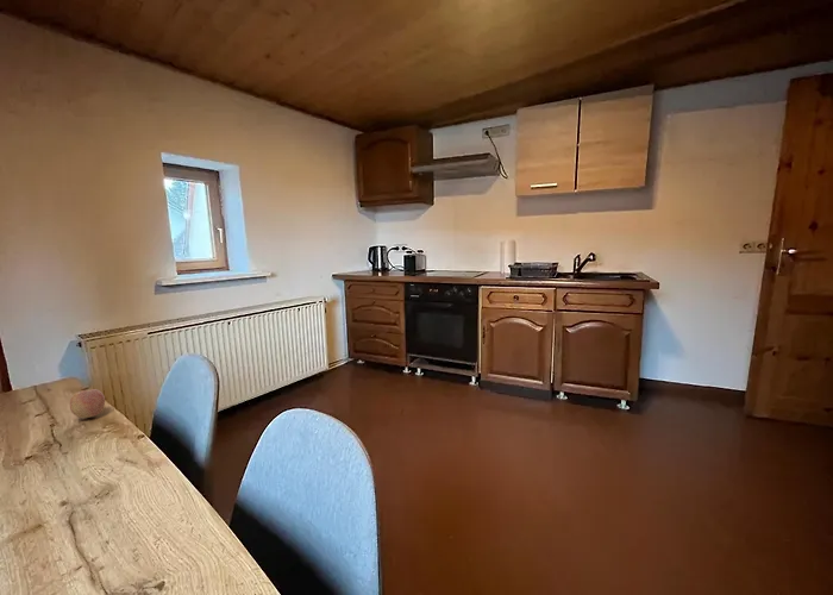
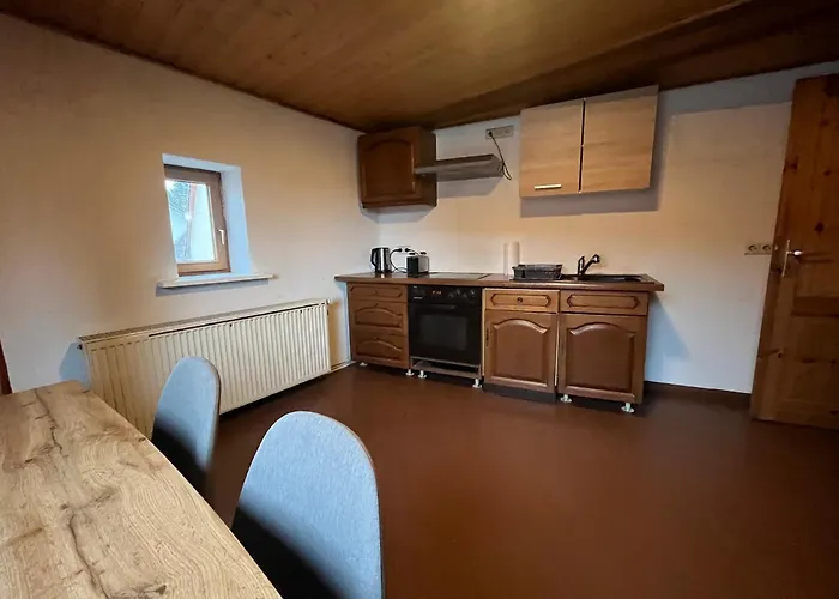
- fruit (87, 403)
